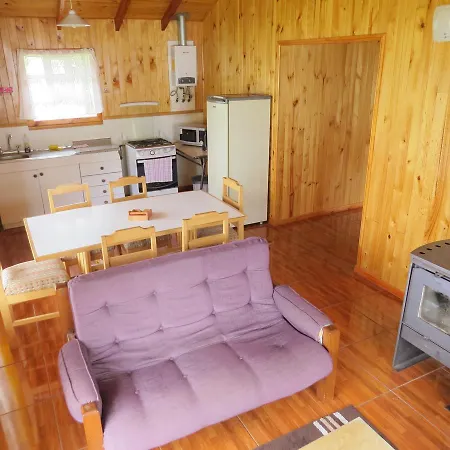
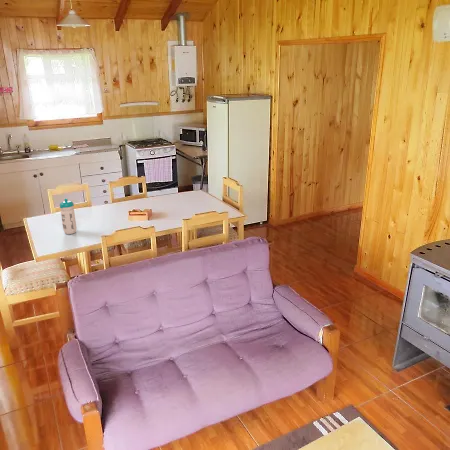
+ water bottle (68, 215)
